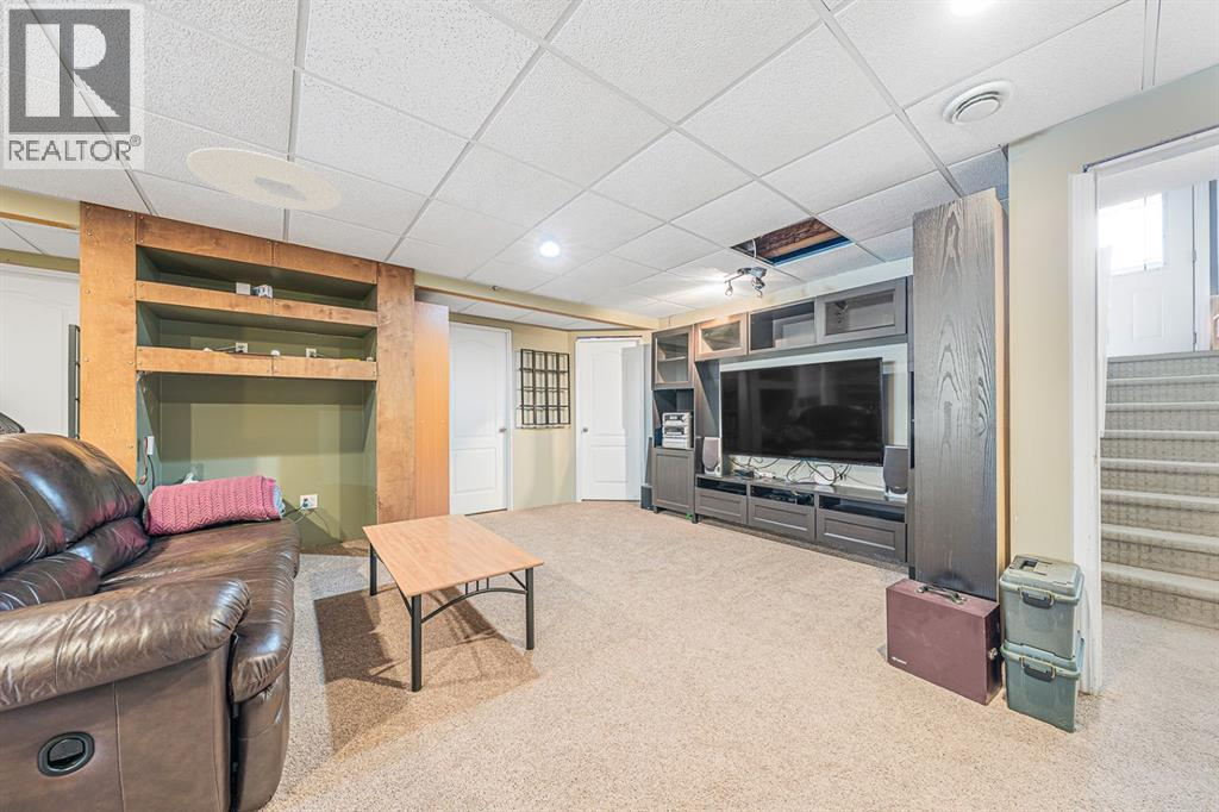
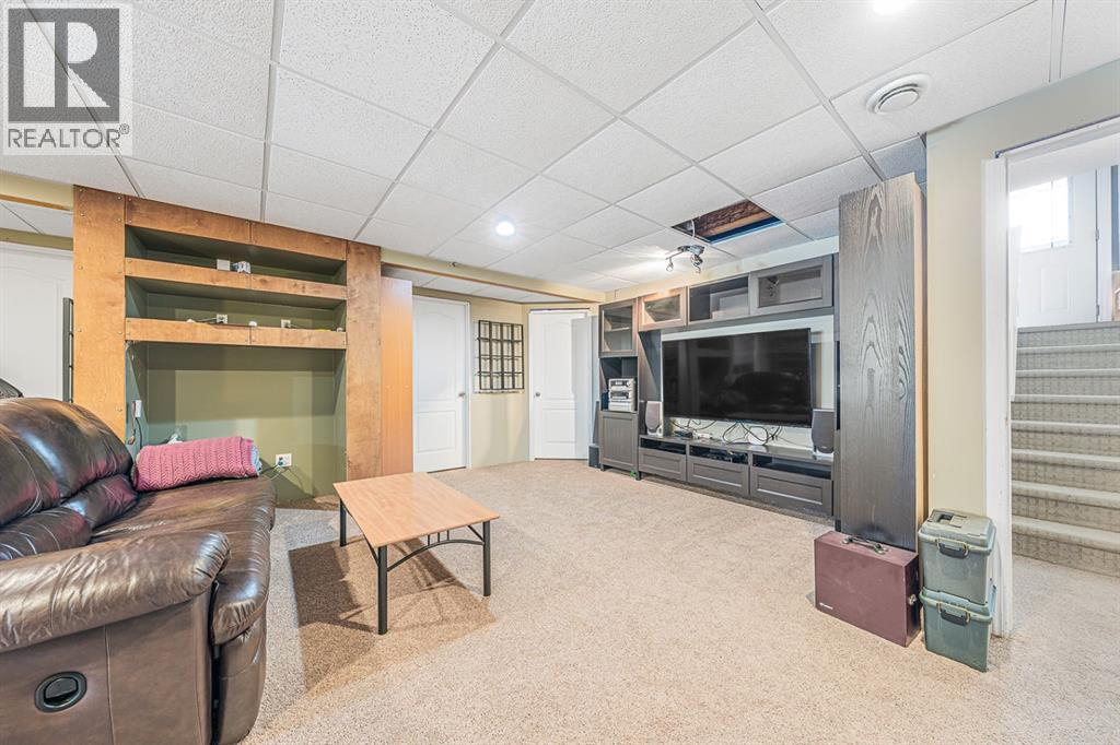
- ceiling light (270, 177)
